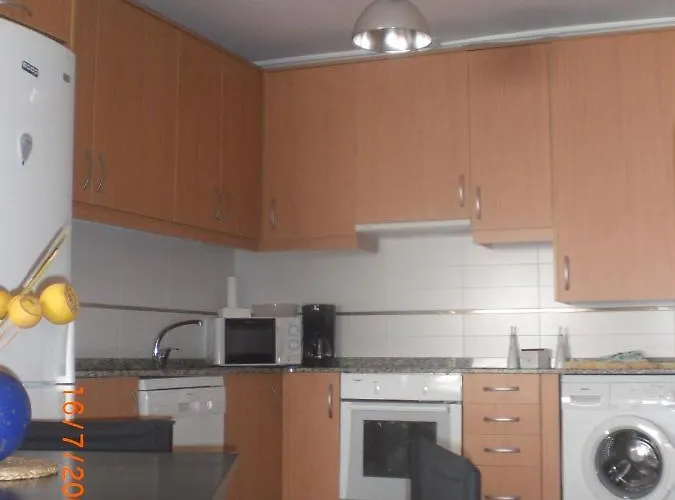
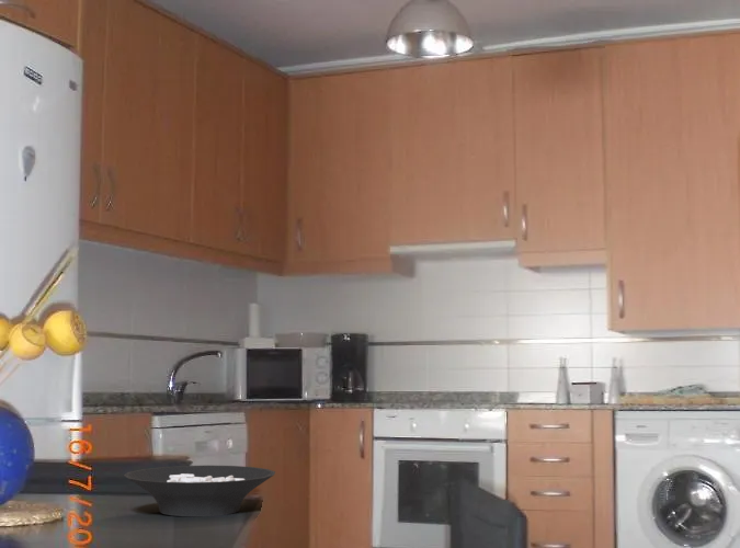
+ cereal bowl (200, 491)
